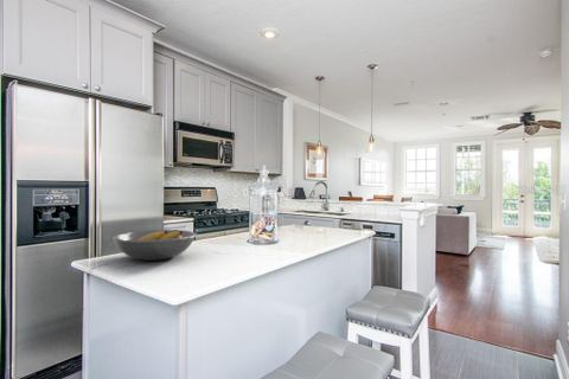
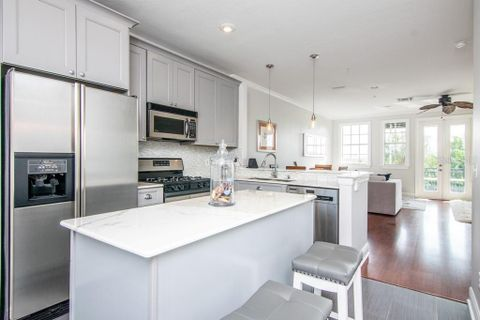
- fruit bowl (155, 243)
